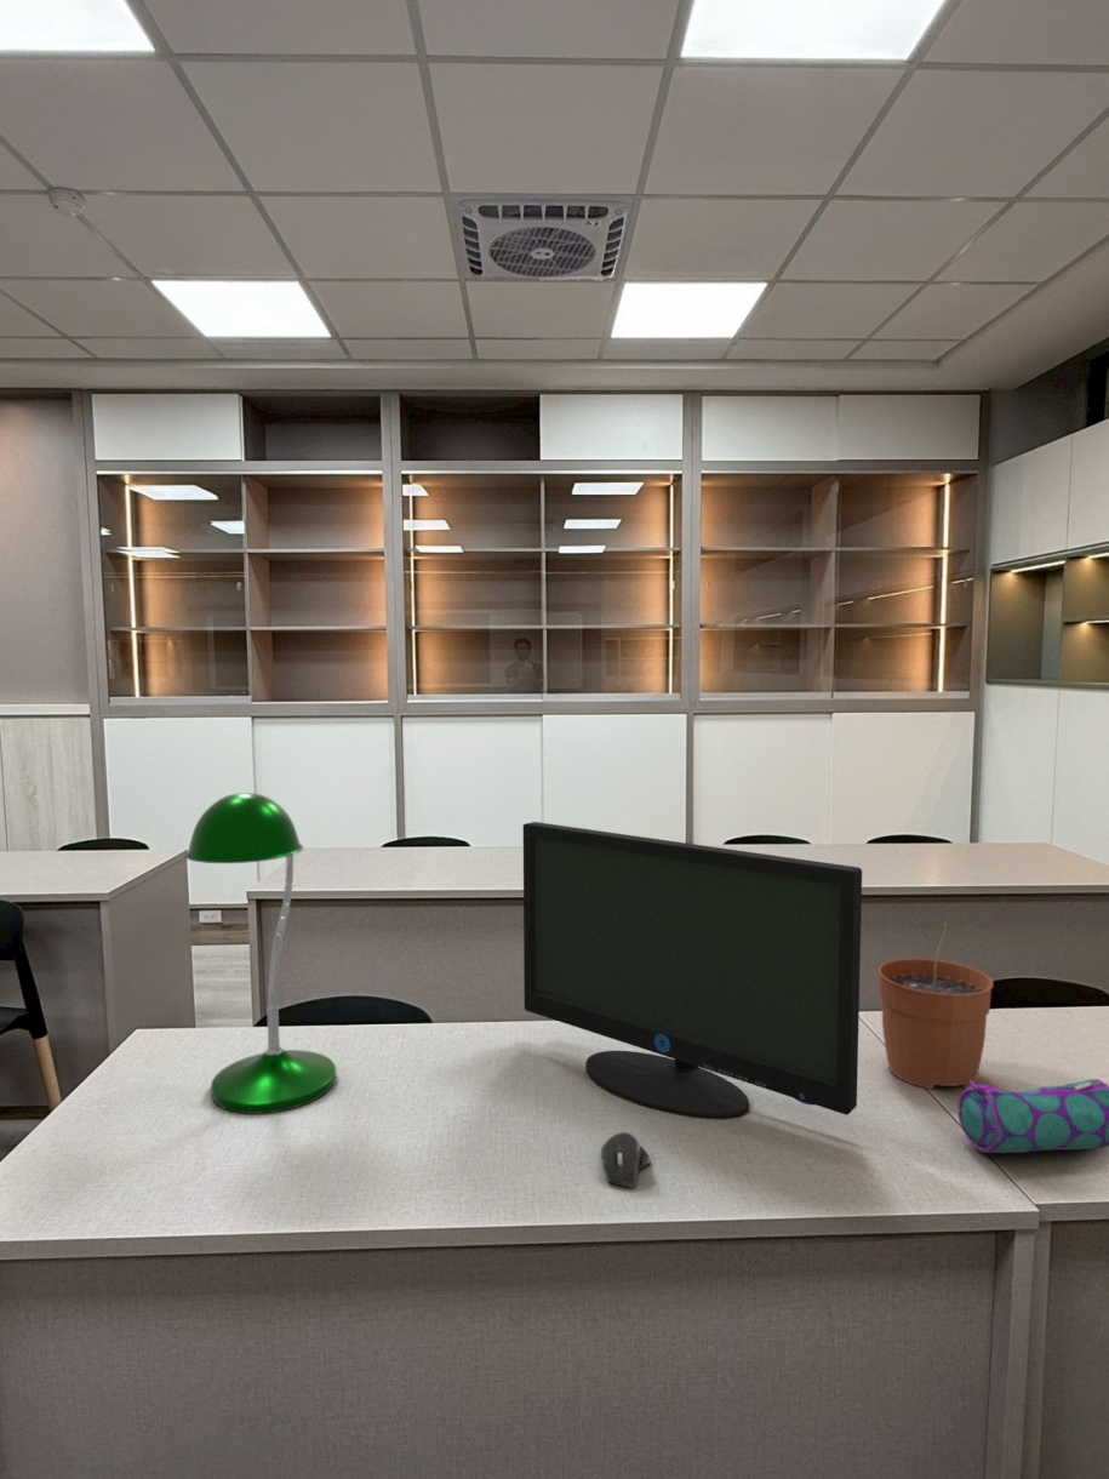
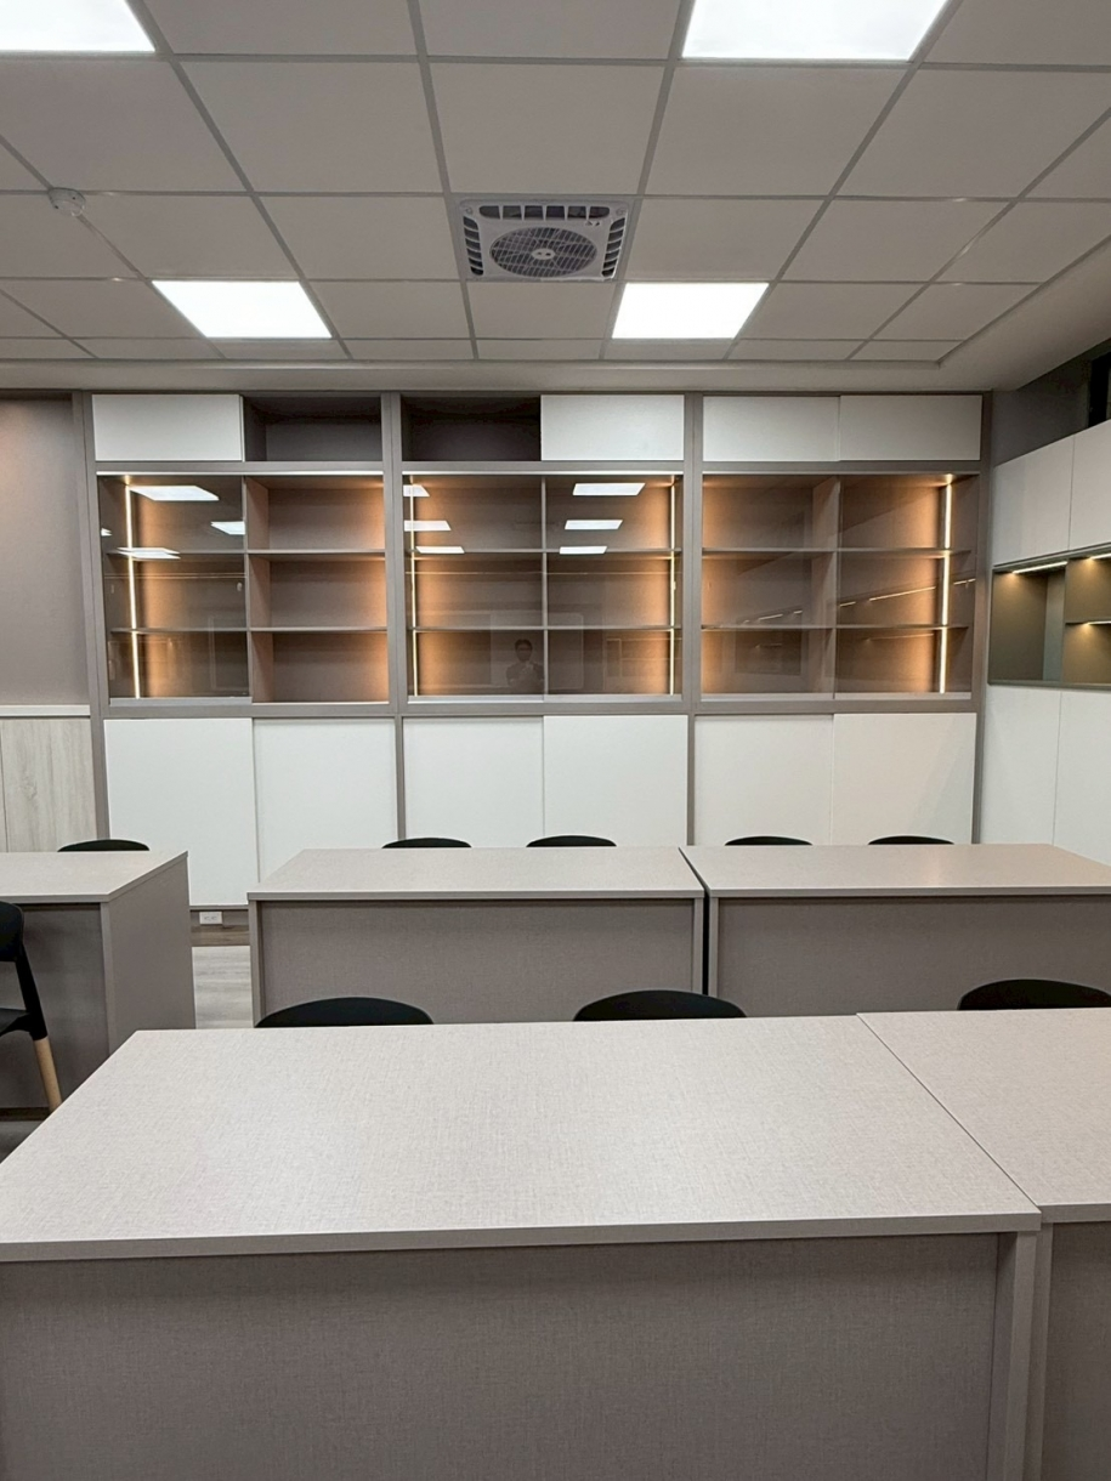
- monitor (664, 965)
- pencil case (1041, 1113)
- desk lamp (273, 946)
- computer mouse (625, 1153)
- plant pot (933, 999)
